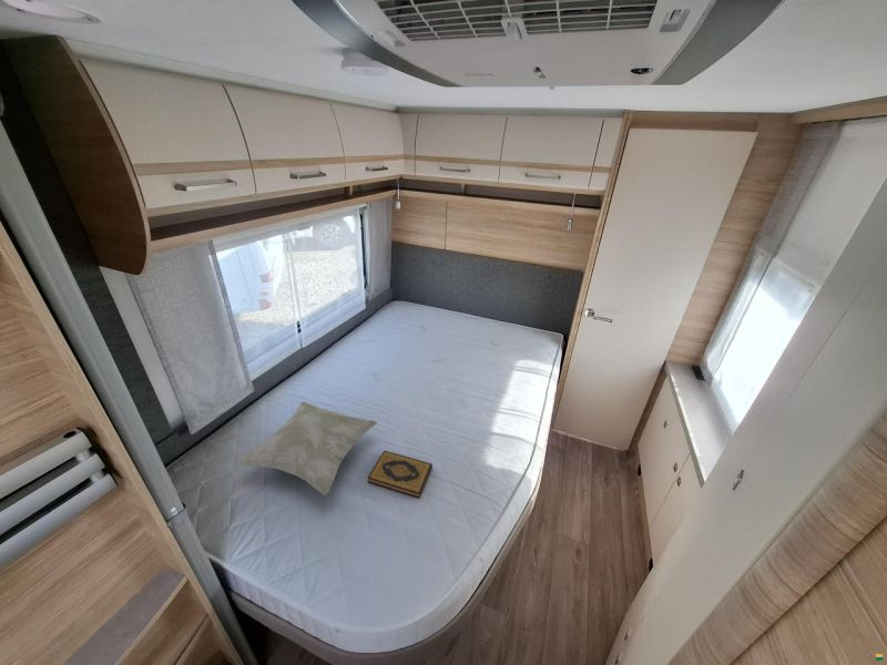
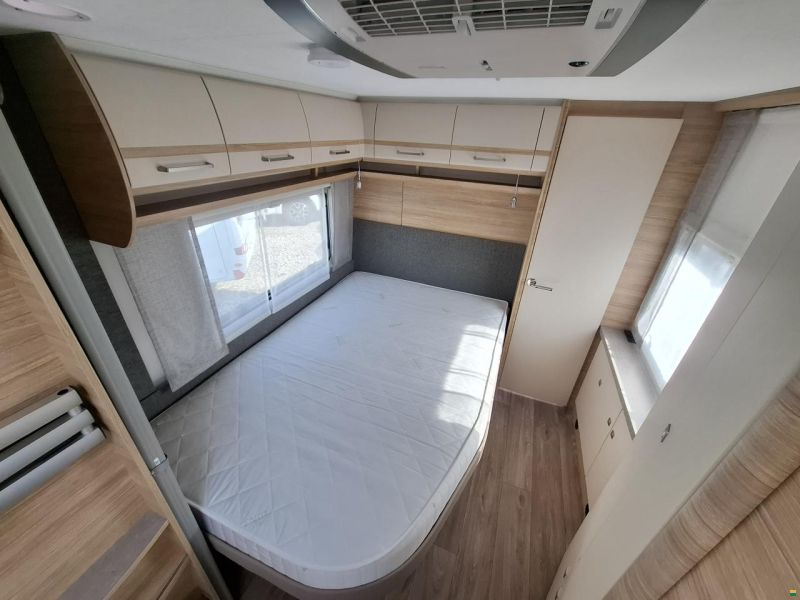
- hardback book (400, 472)
- decorative pillow (313, 440)
